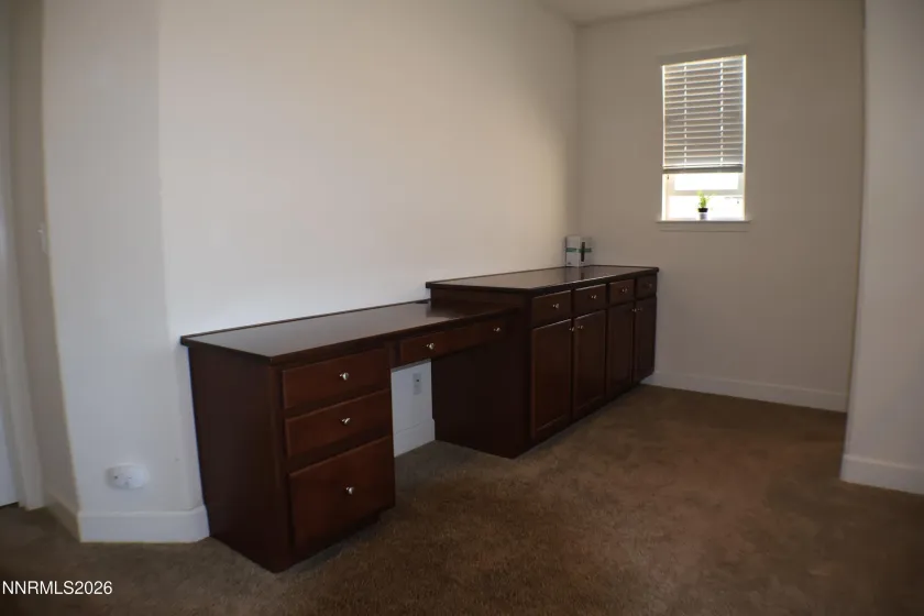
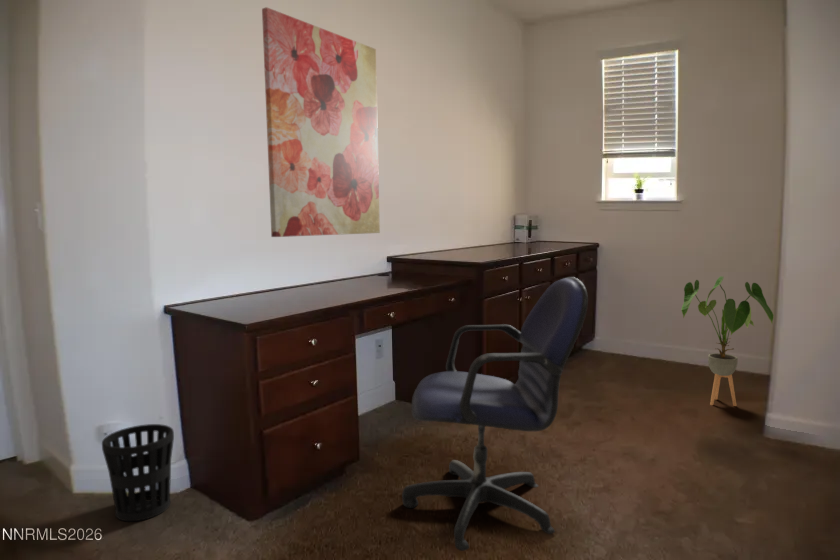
+ office chair (489, 394)
+ wastebasket (141, 472)
+ house plant (727, 343)
+ wall art (328, 134)
